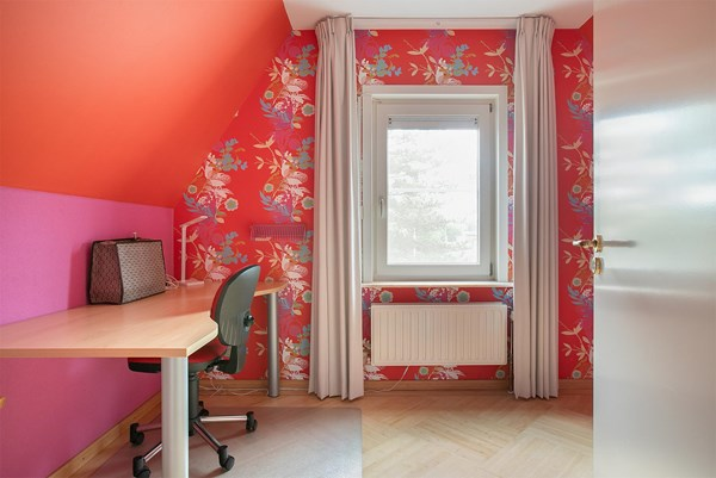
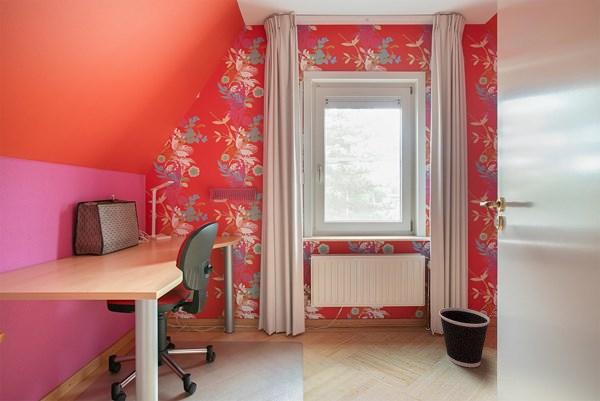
+ wastebasket (463, 337)
